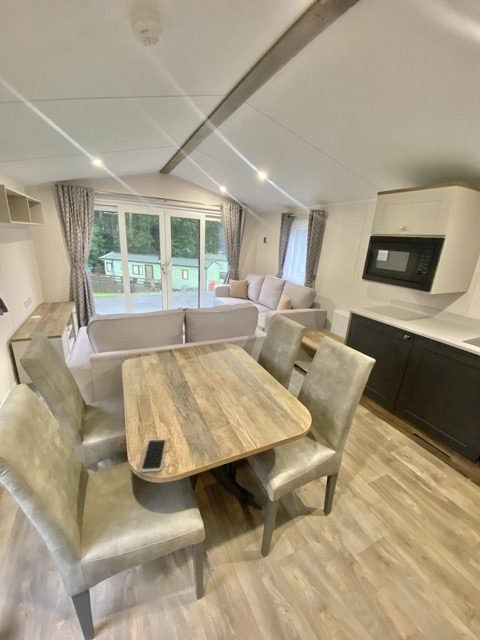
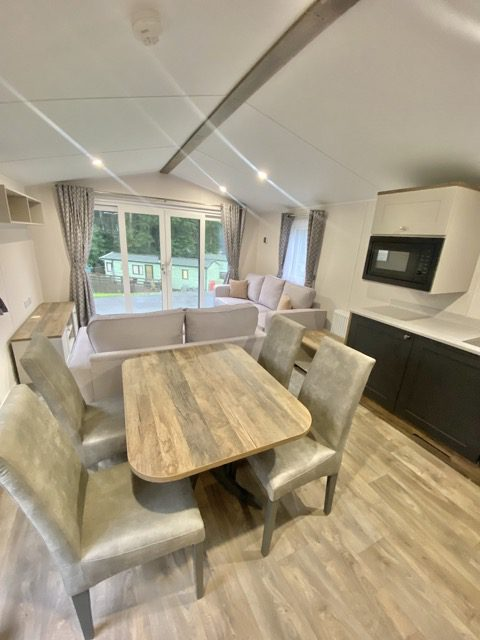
- smartphone (154, 454)
